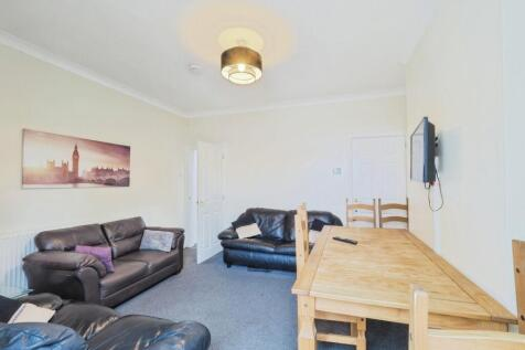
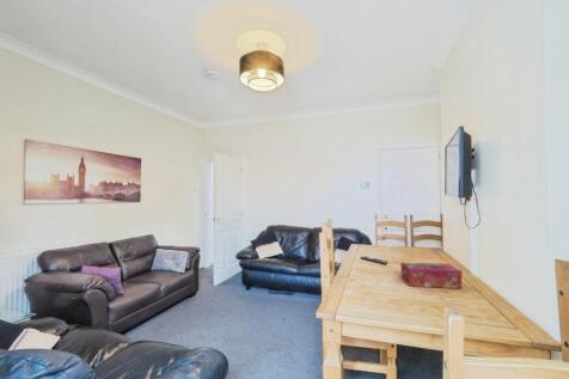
+ tissue box (429, 274)
